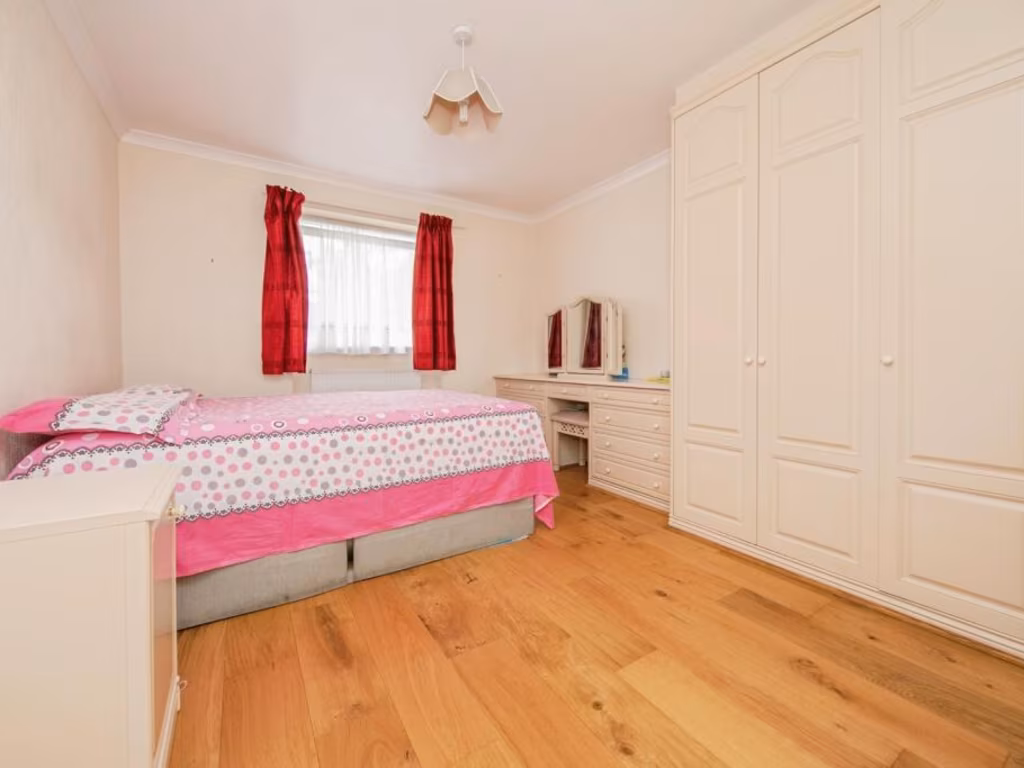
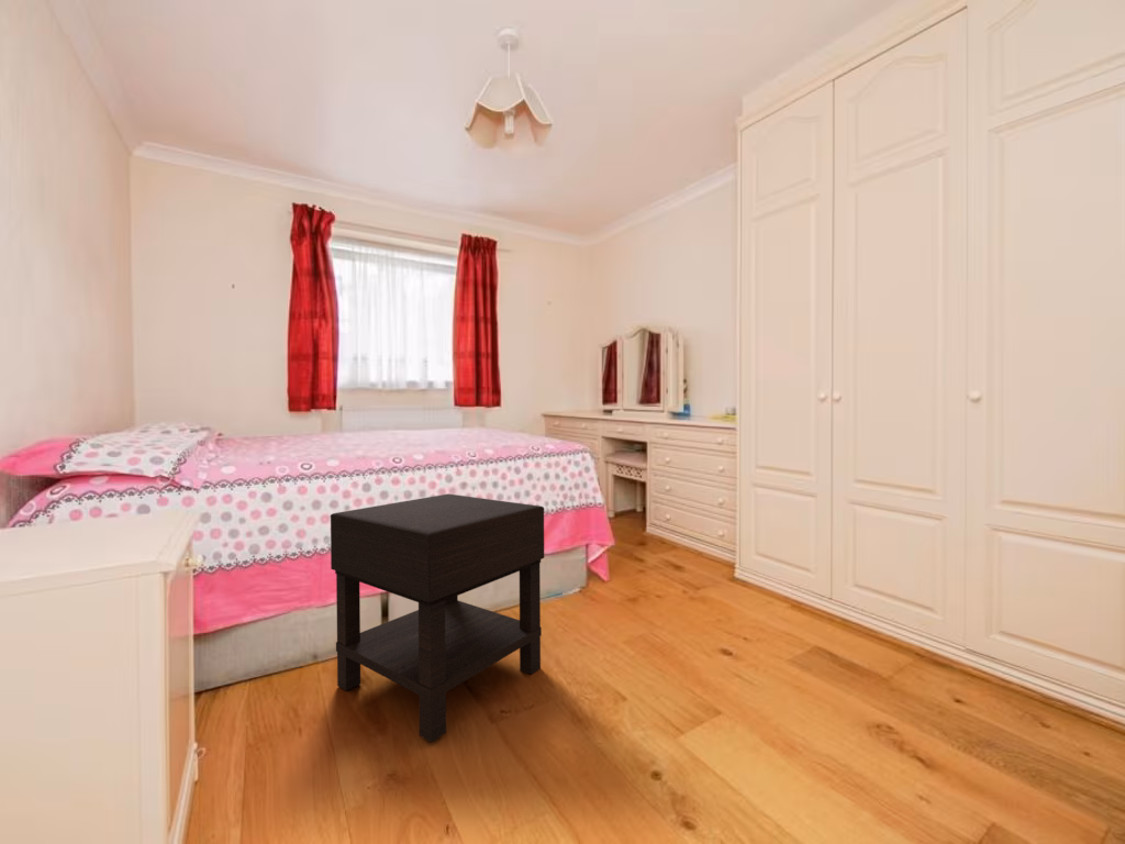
+ nightstand (441, 592)
